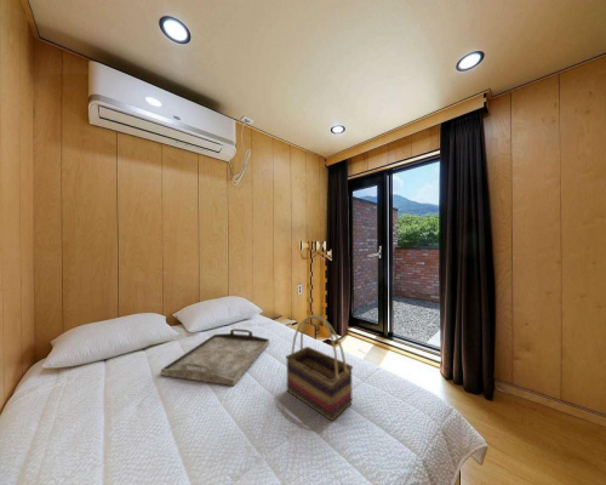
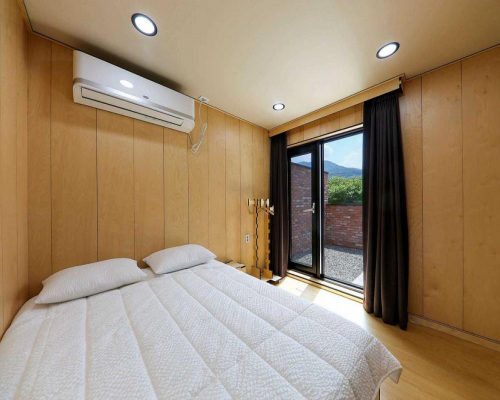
- serving tray (222, 350)
- woven basket (318, 355)
